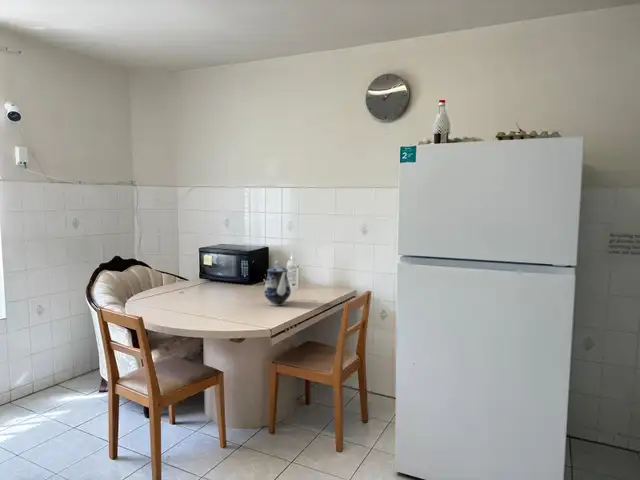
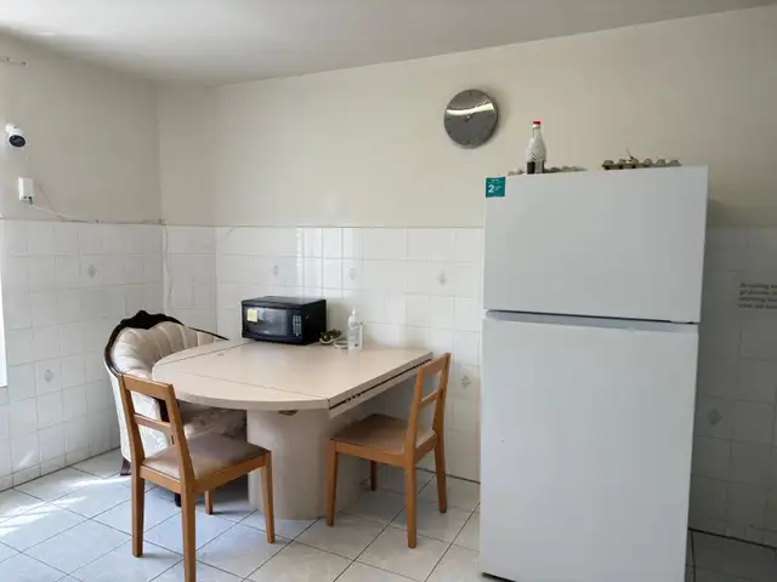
- teapot (277, 282)
